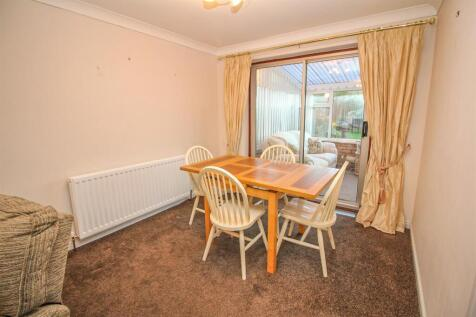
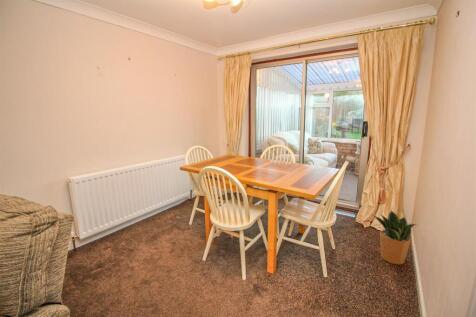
+ potted plant (391, 238)
